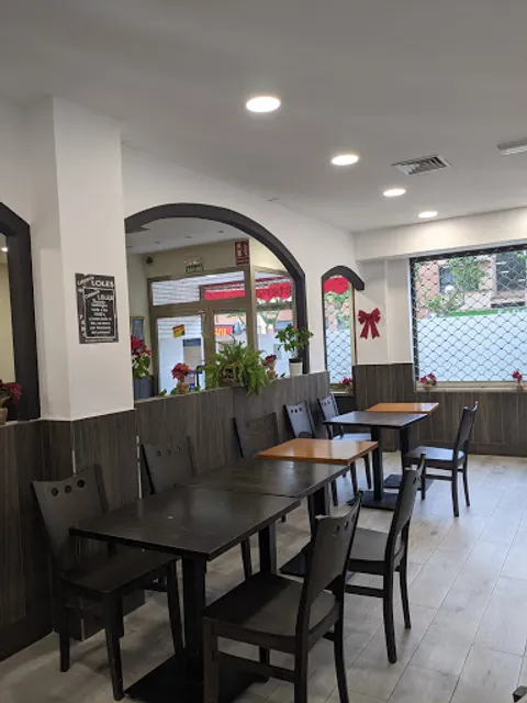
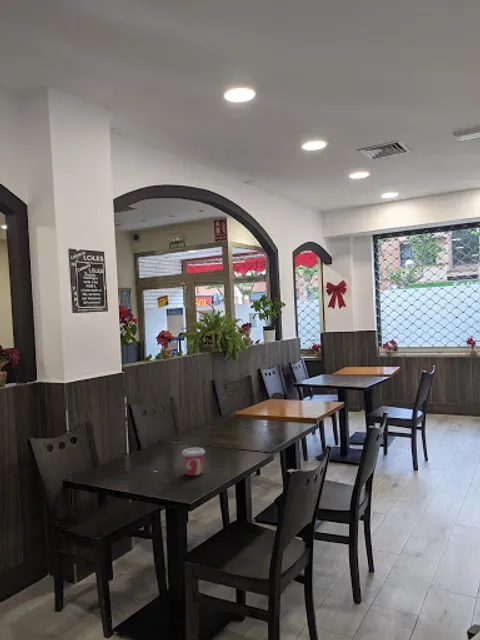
+ cup (193, 461)
